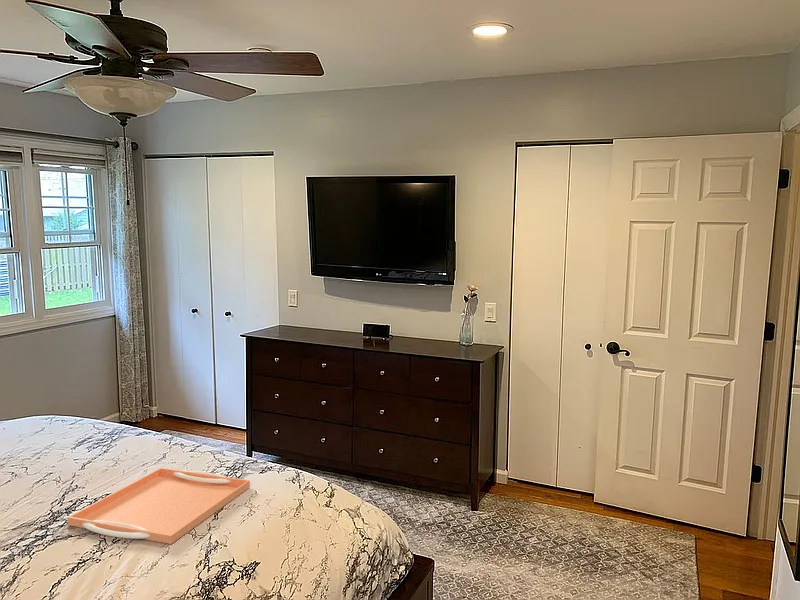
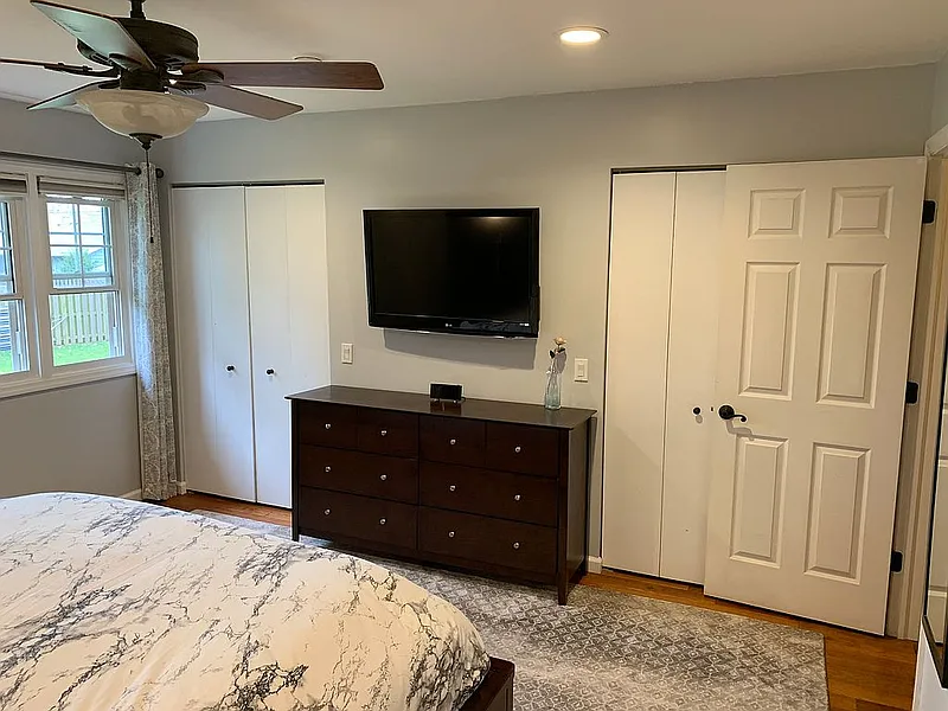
- serving tray (165, 501)
